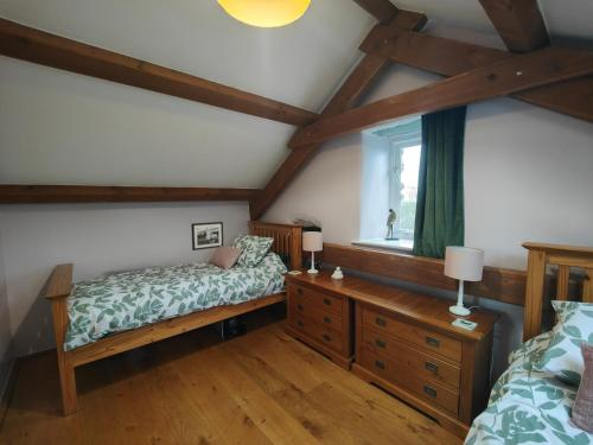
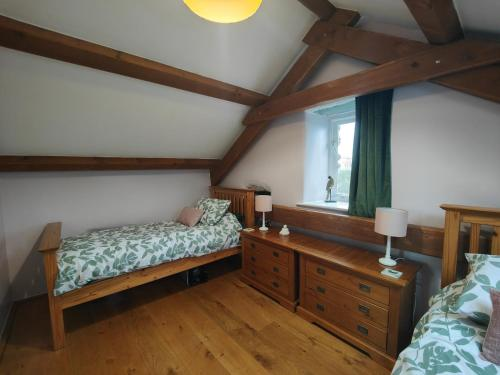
- picture frame (208, 235)
